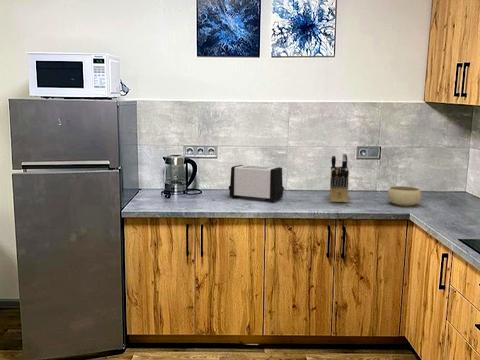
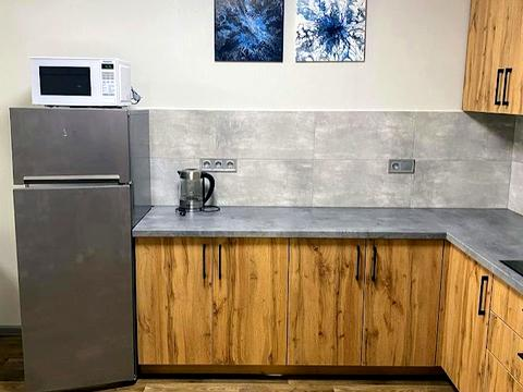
- knife block (339, 176)
- bowl (404, 196)
- toaster (255, 182)
